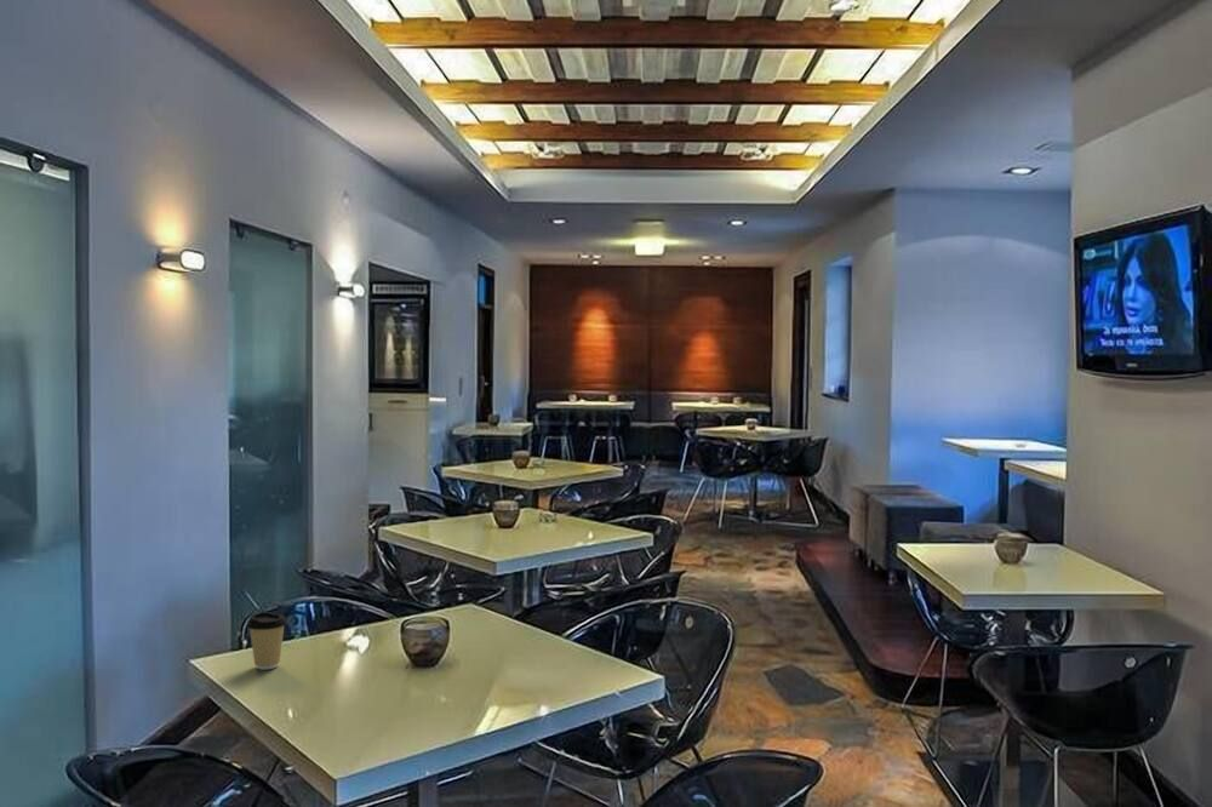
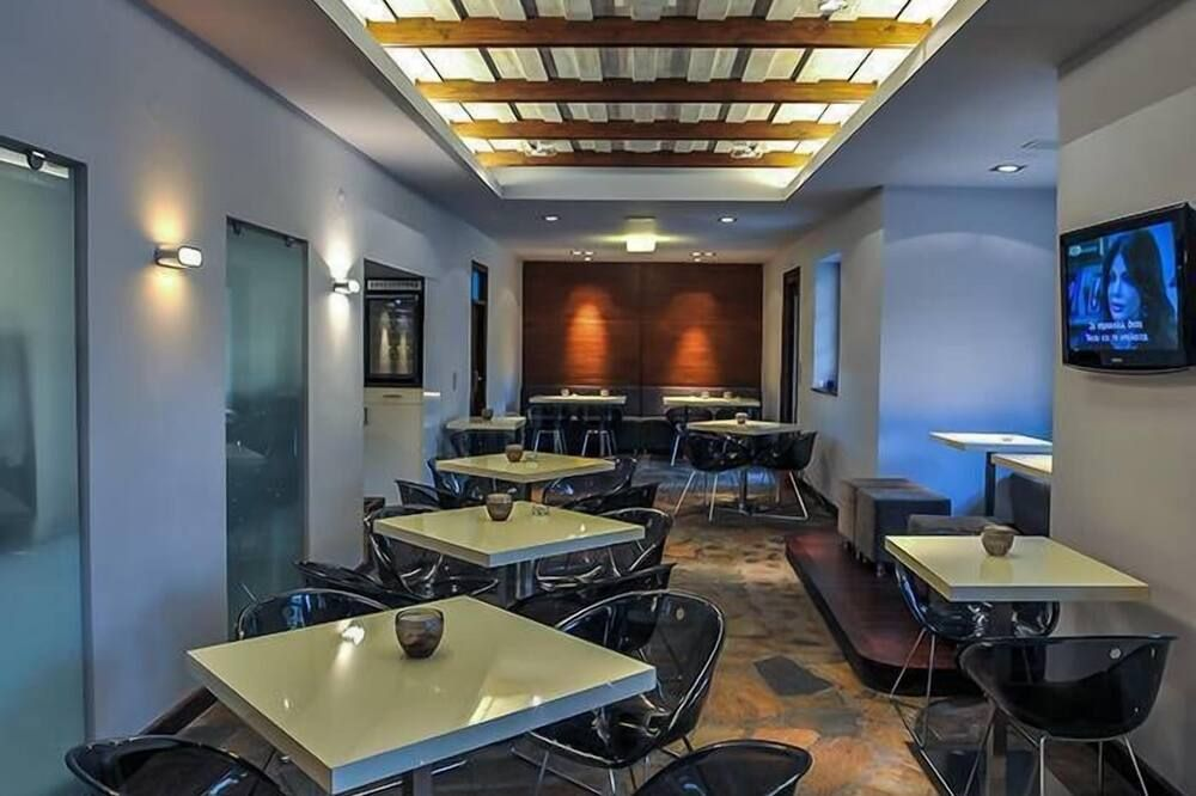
- coffee cup (267, 640)
